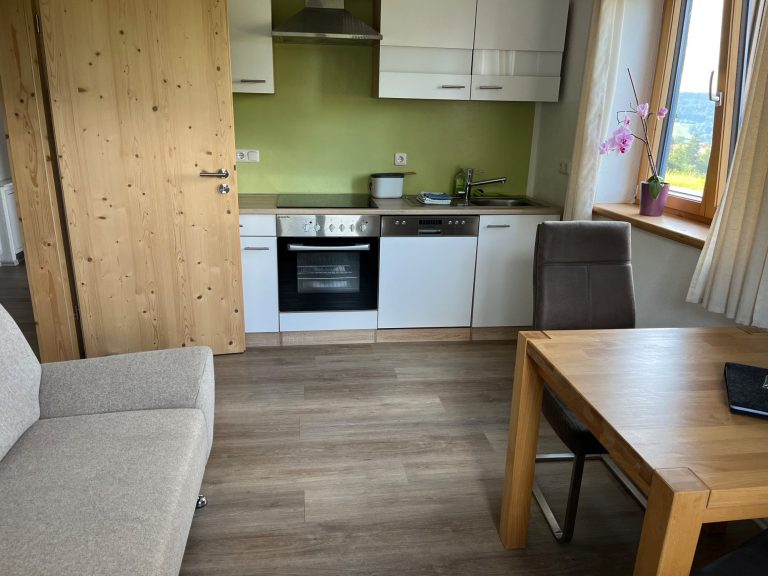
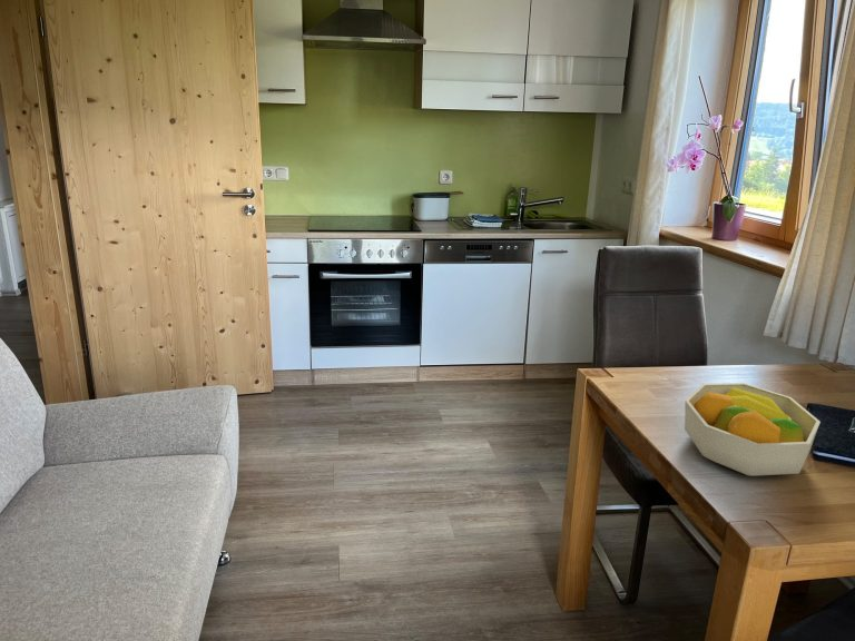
+ fruit bowl (748, 421)
